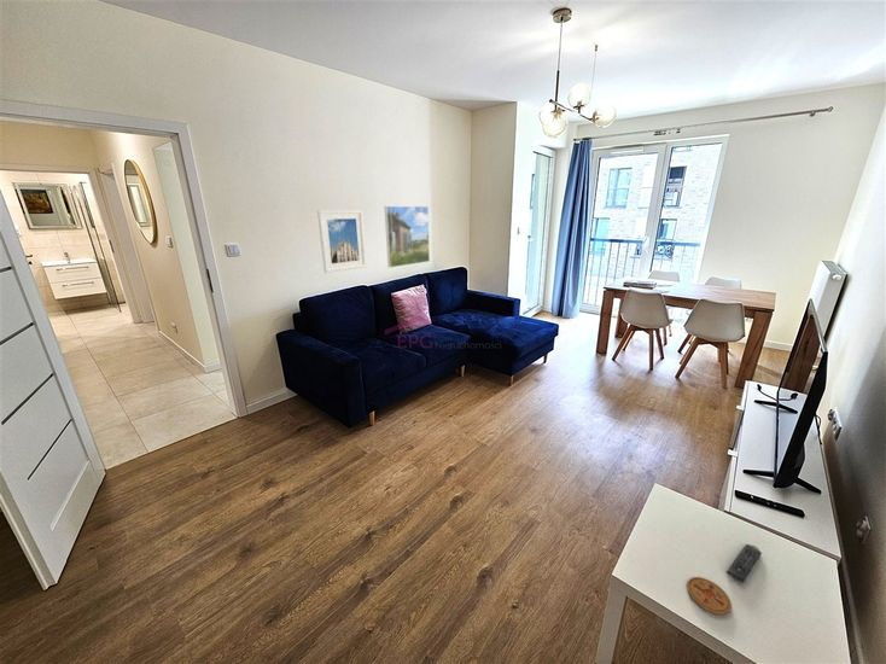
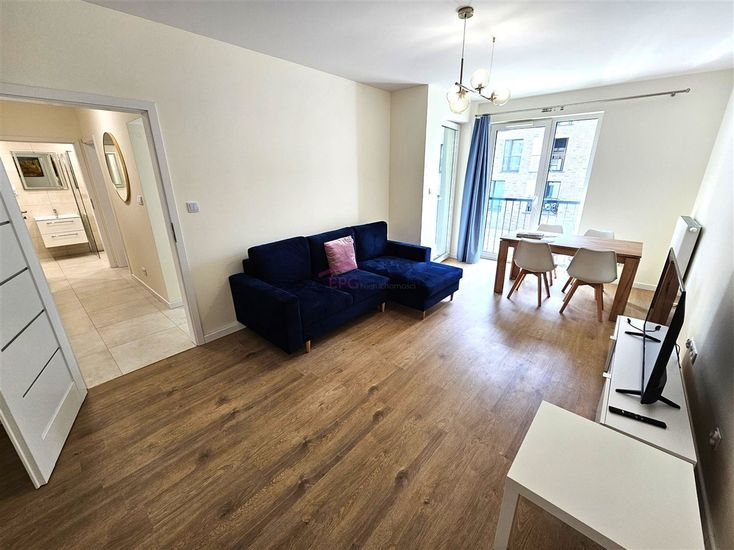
- coaster (707, 595)
- remote control (745, 560)
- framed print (408, 235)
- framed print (343, 240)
